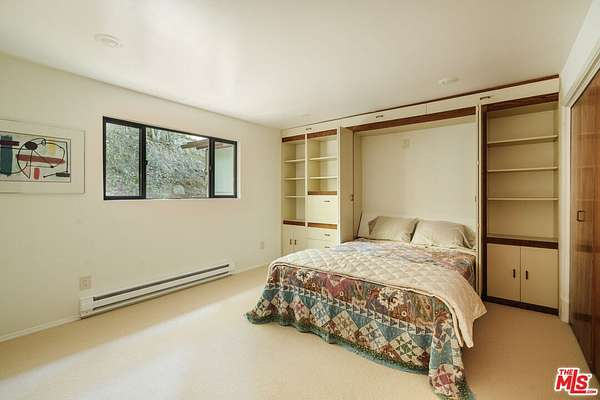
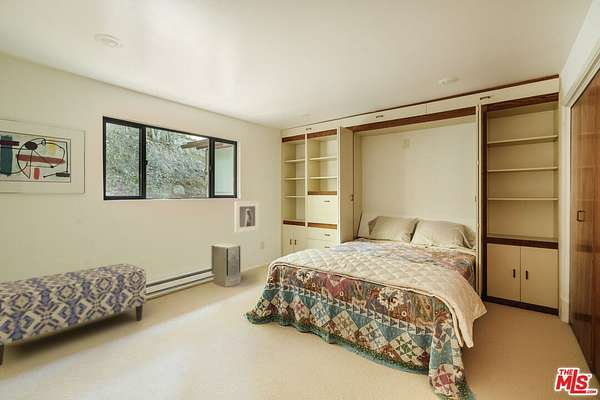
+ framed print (247, 216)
+ air purifier (226, 264)
+ bench (72, 304)
